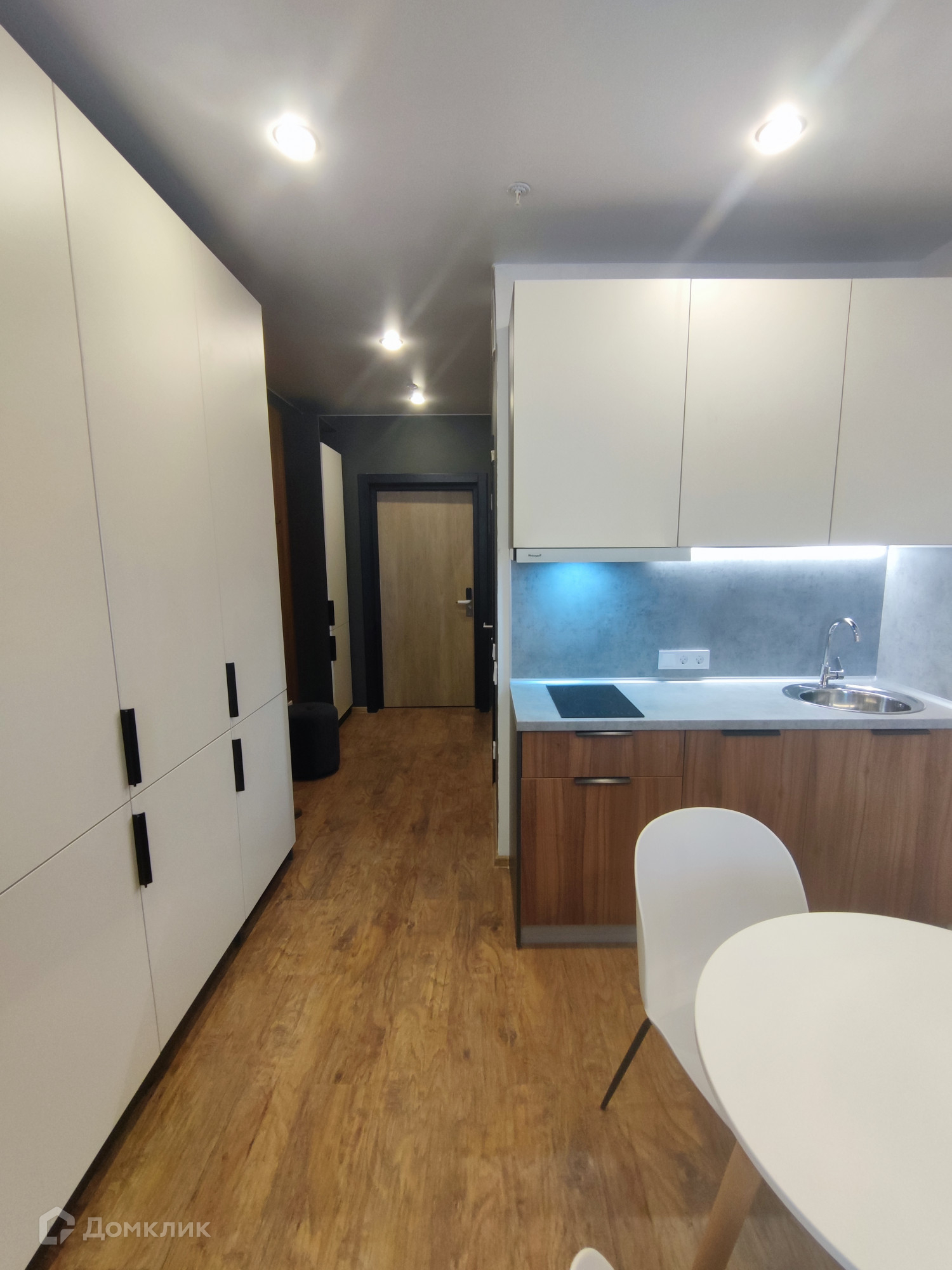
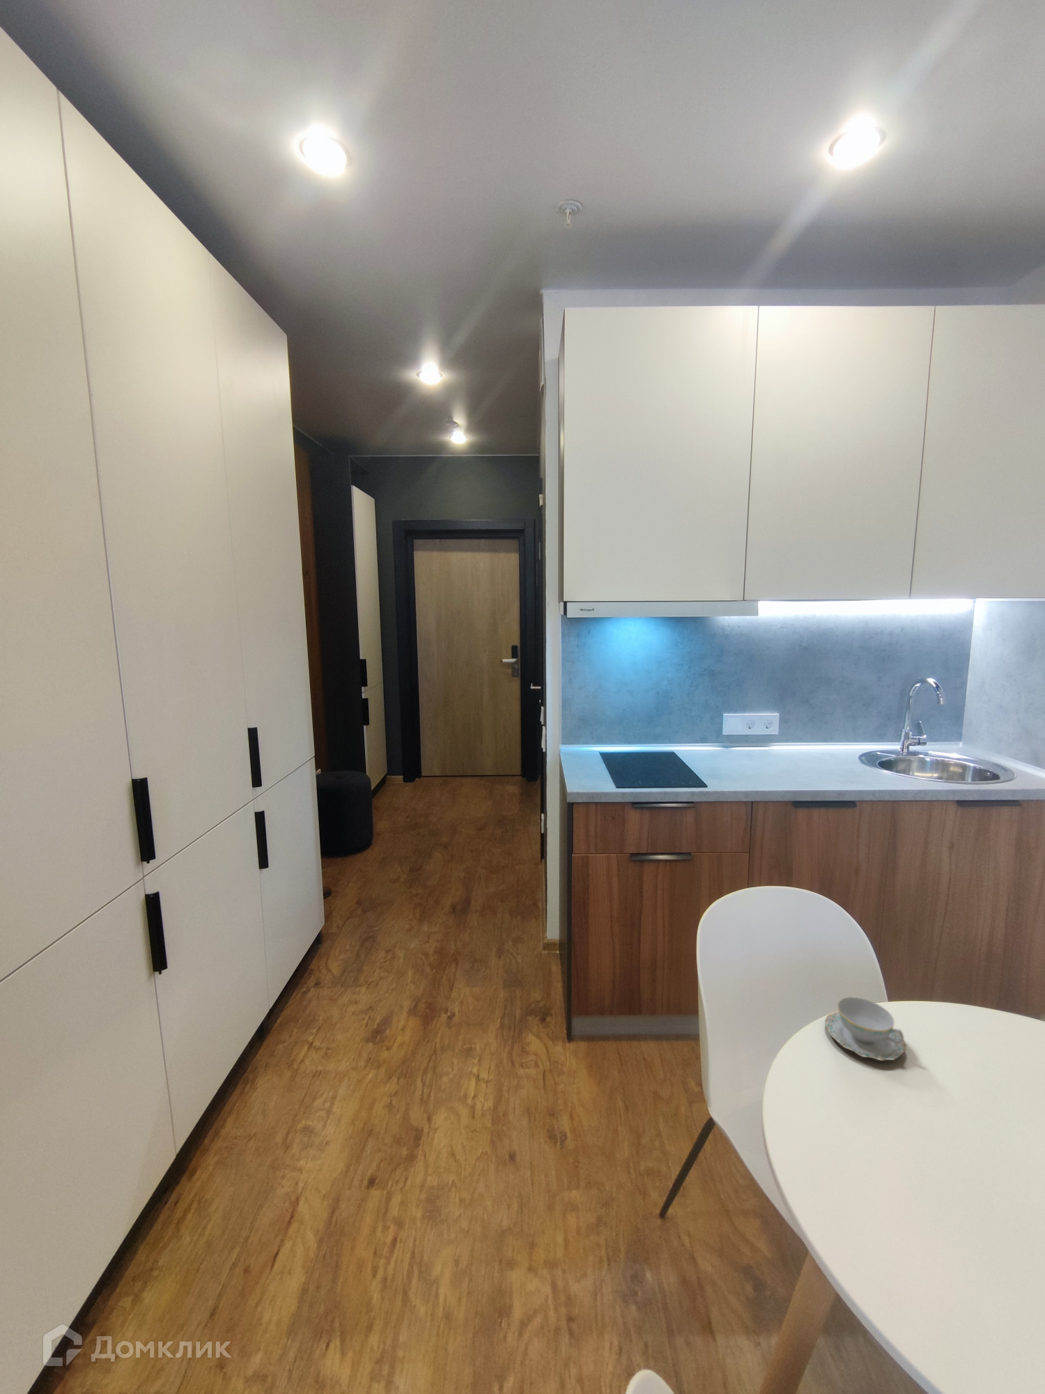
+ chinaware (865, 1025)
